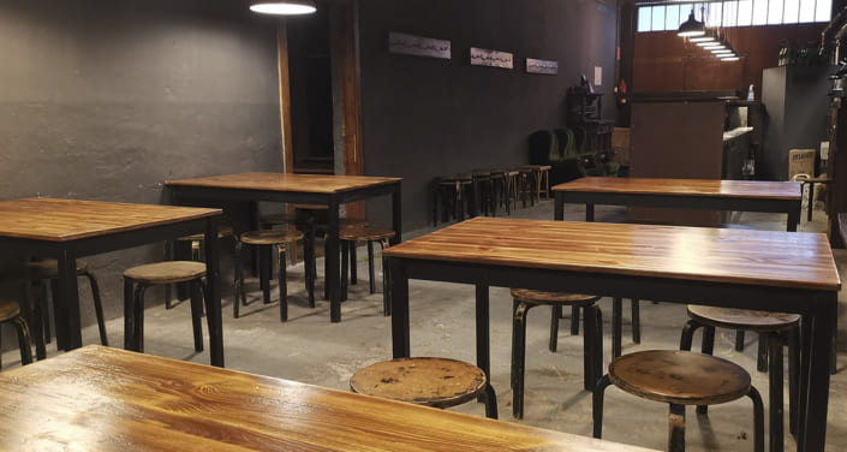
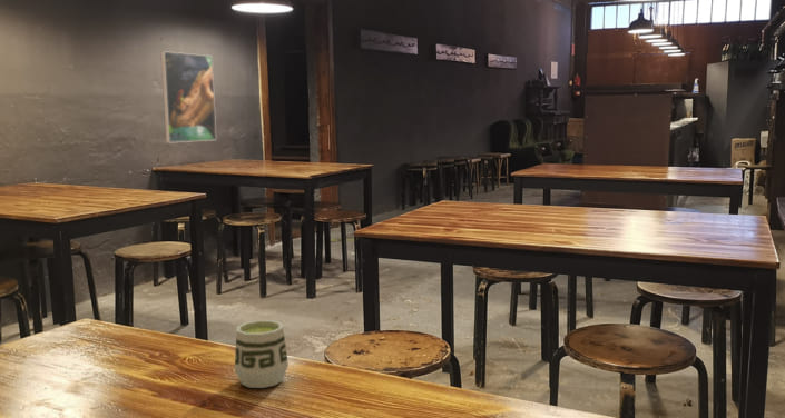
+ cup (261, 354)
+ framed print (189, 98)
